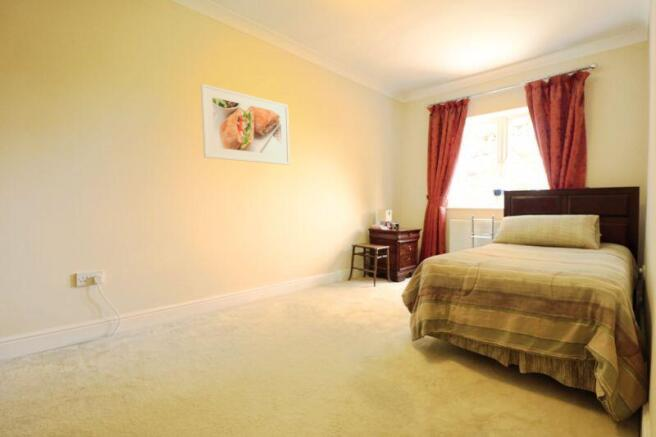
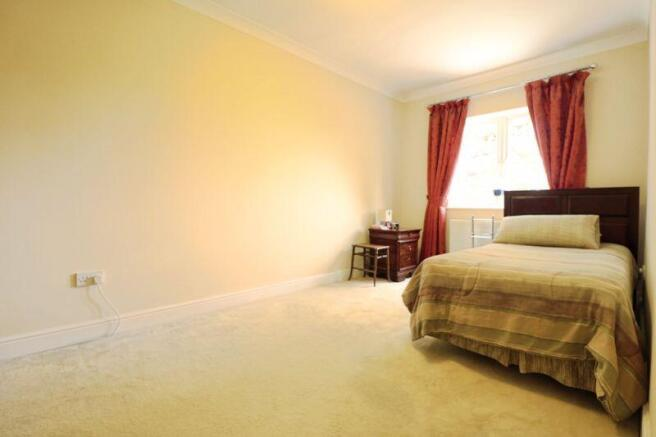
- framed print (250, 128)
